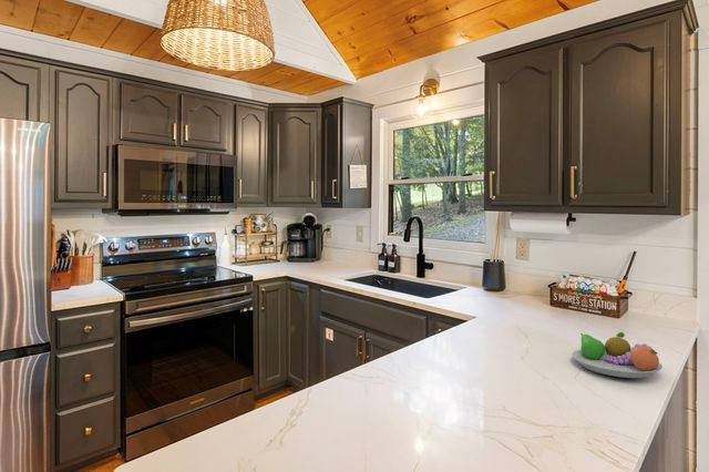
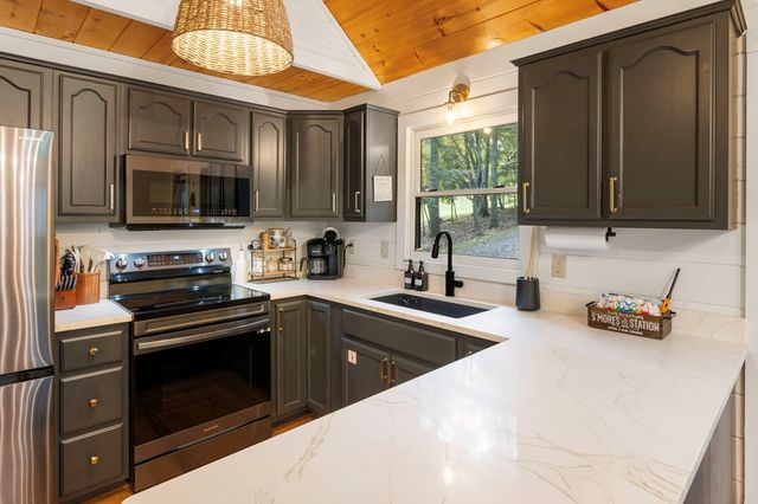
- fruit bowl (613, 351)
